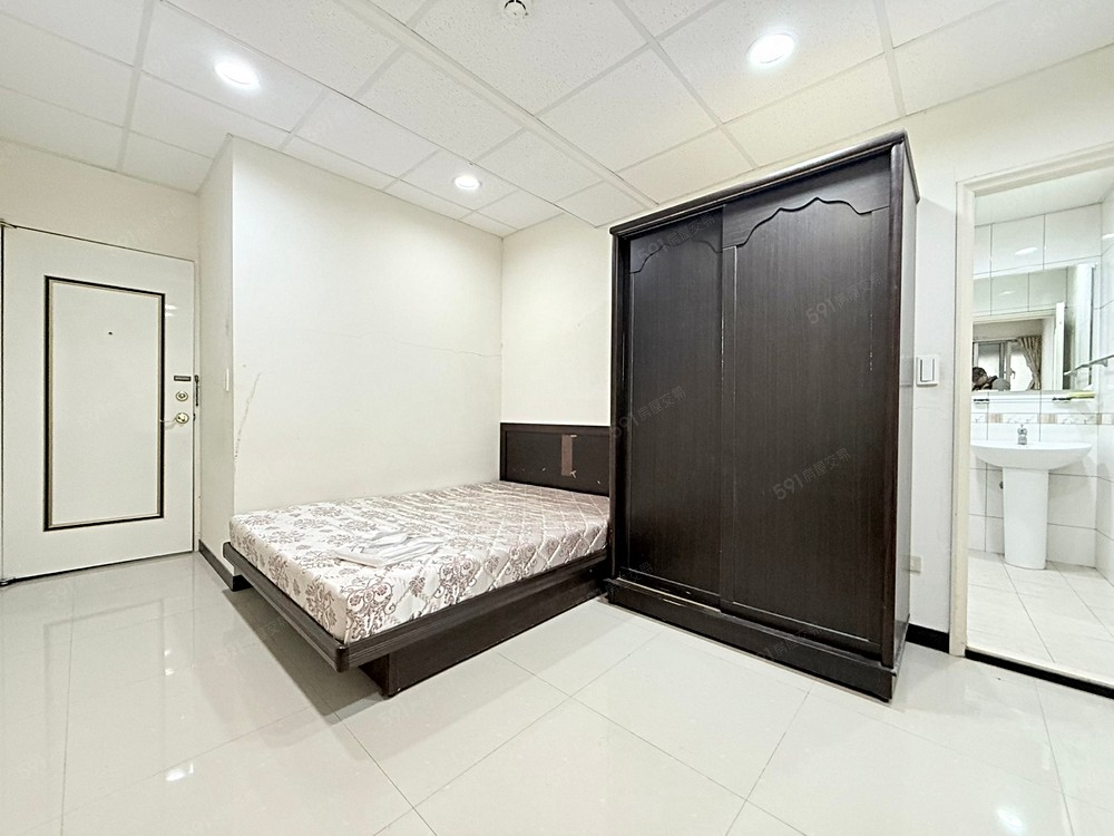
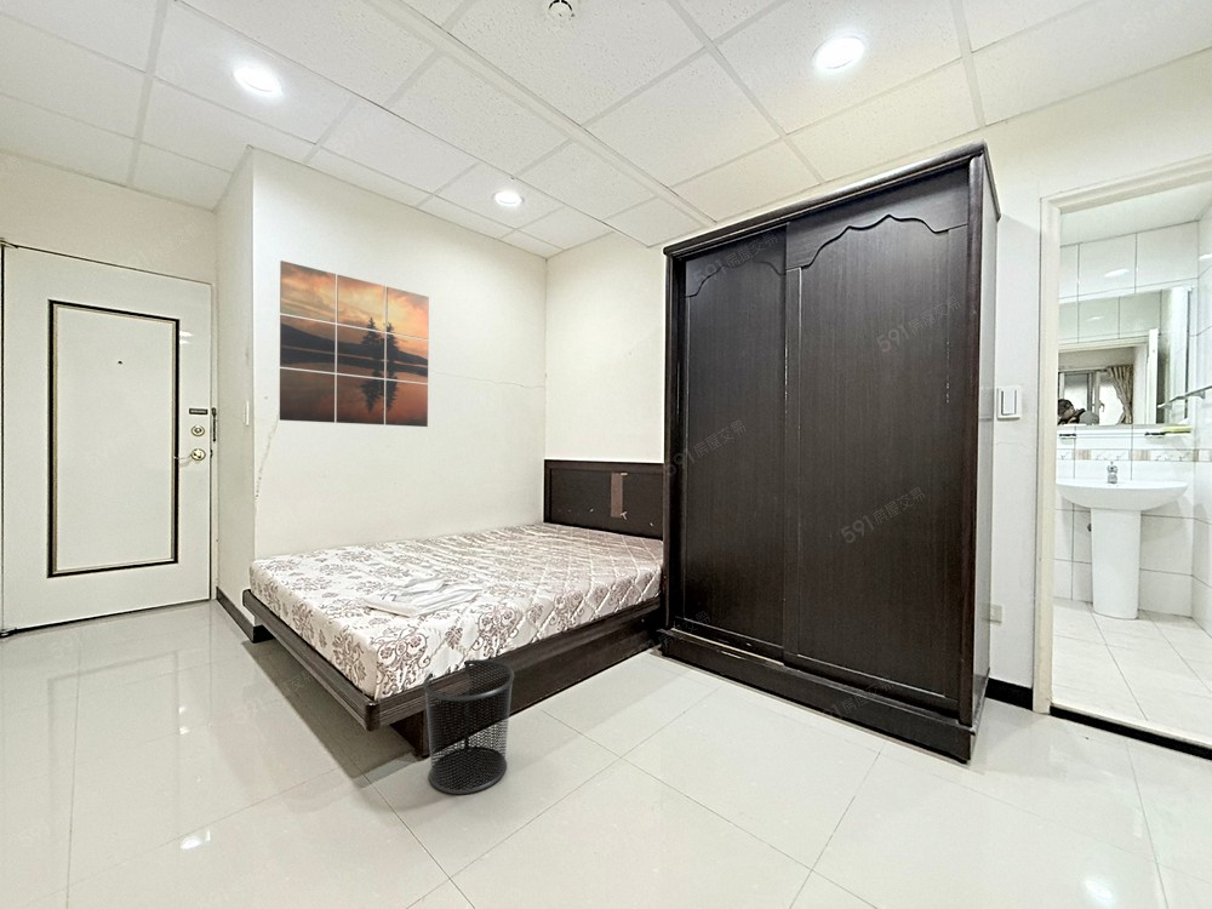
+ waste bin (469, 724)
+ wall art (361, 351)
